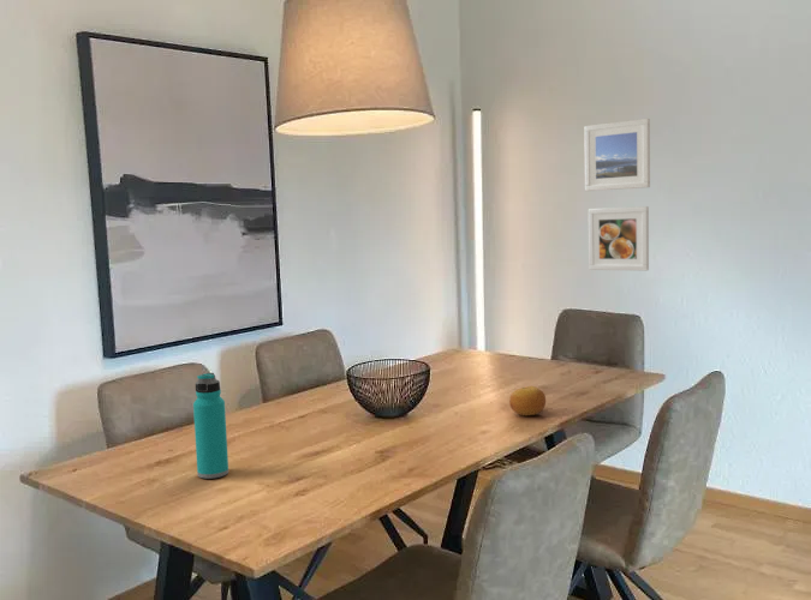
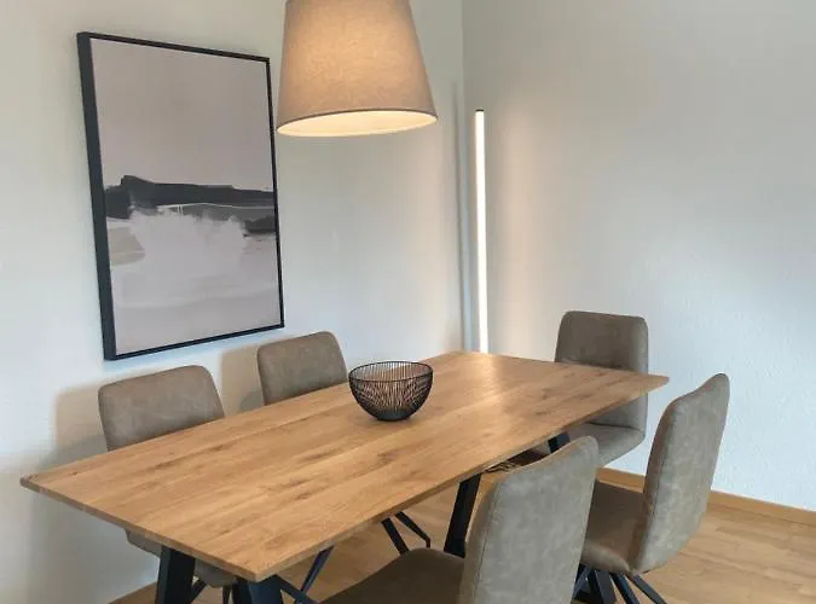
- water bottle (210, 424)
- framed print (618, 239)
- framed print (616, 155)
- fruit (527, 400)
